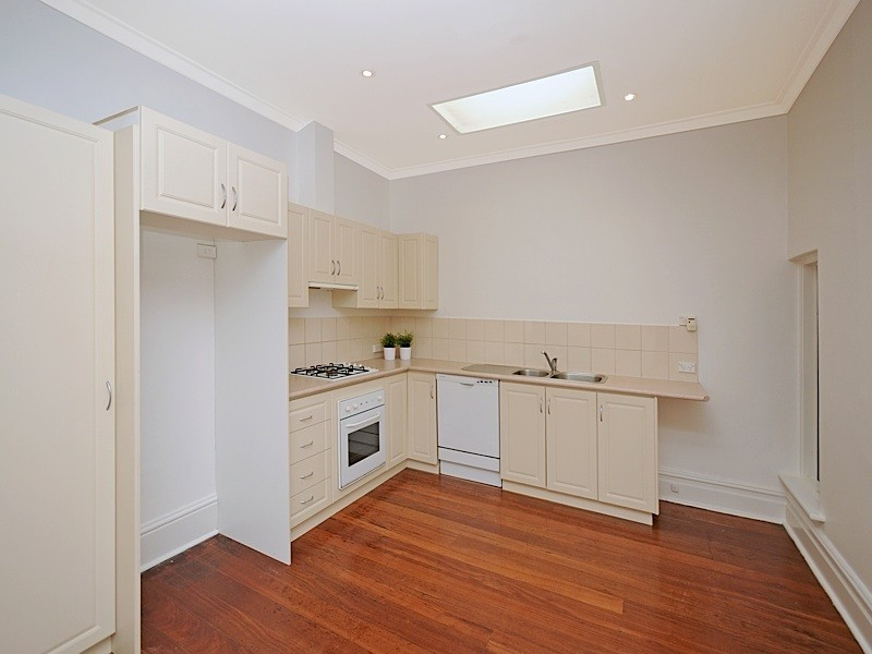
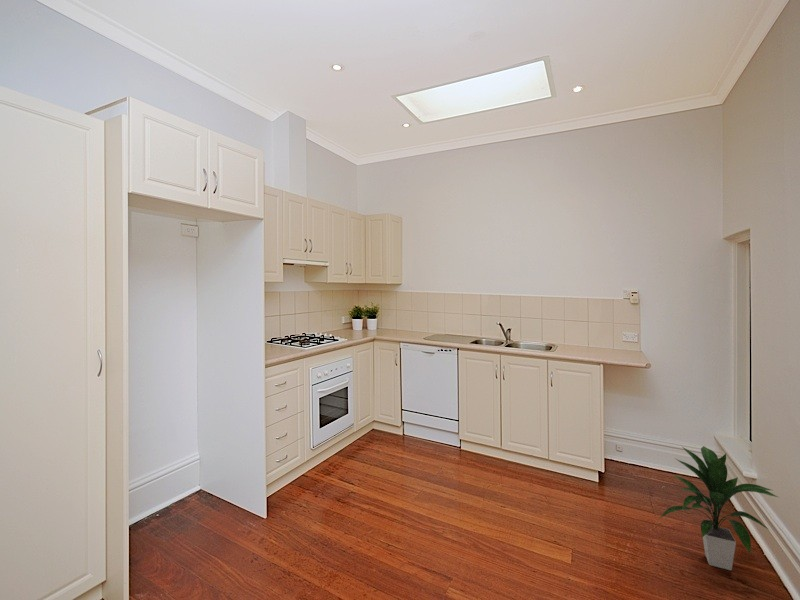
+ indoor plant (711, 503)
